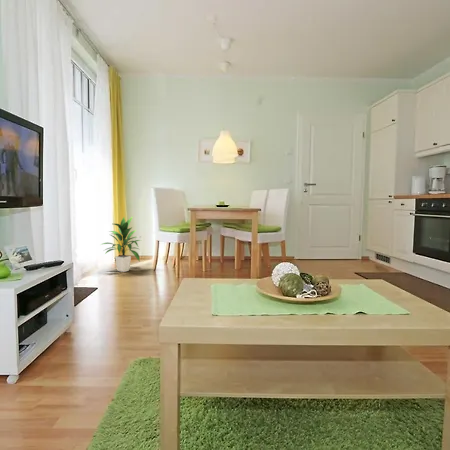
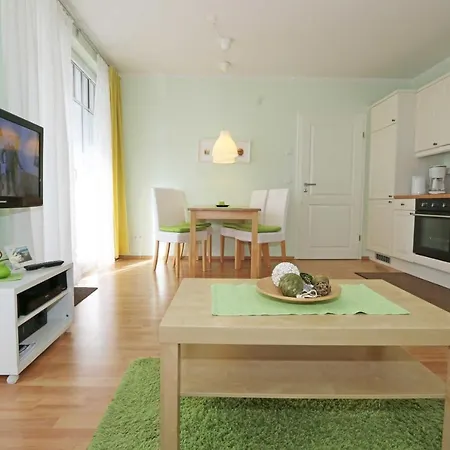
- indoor plant (123, 244)
